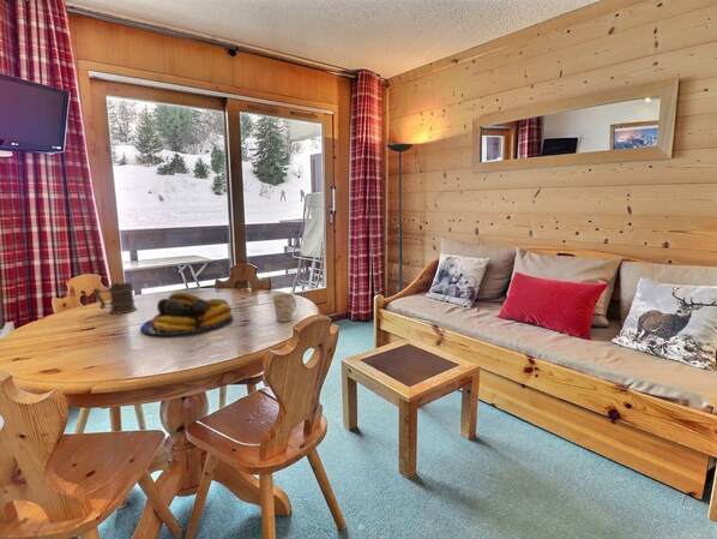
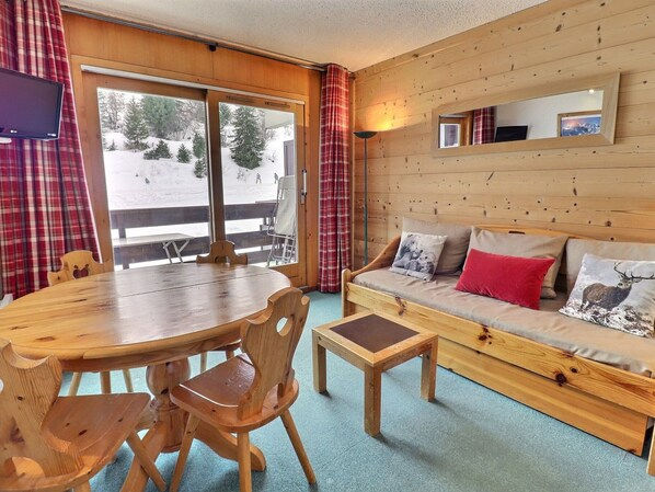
- mug (287, 306)
- mug (115, 297)
- fruit bowl (187, 307)
